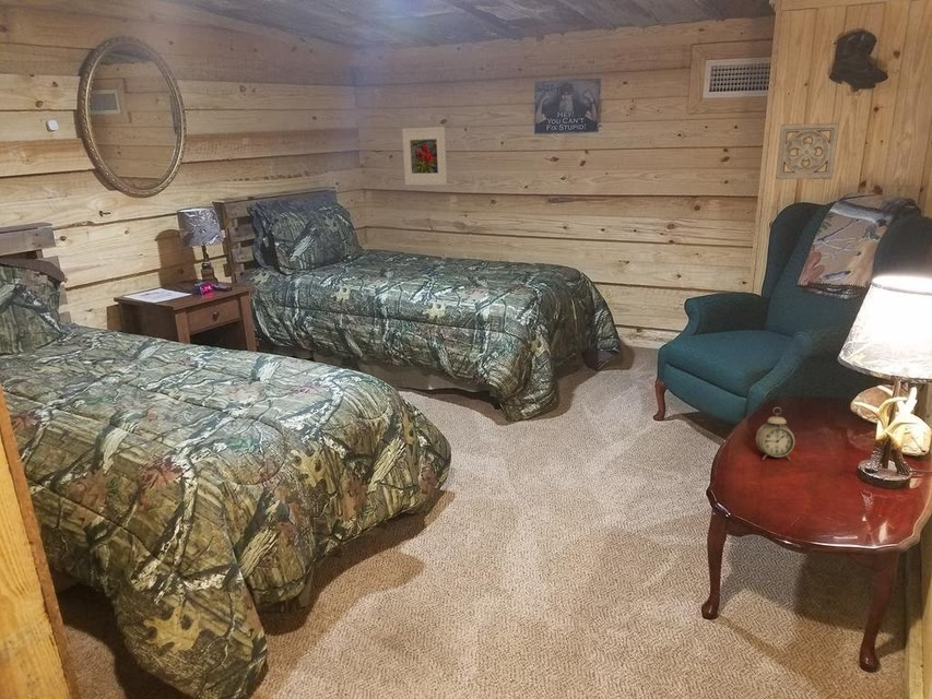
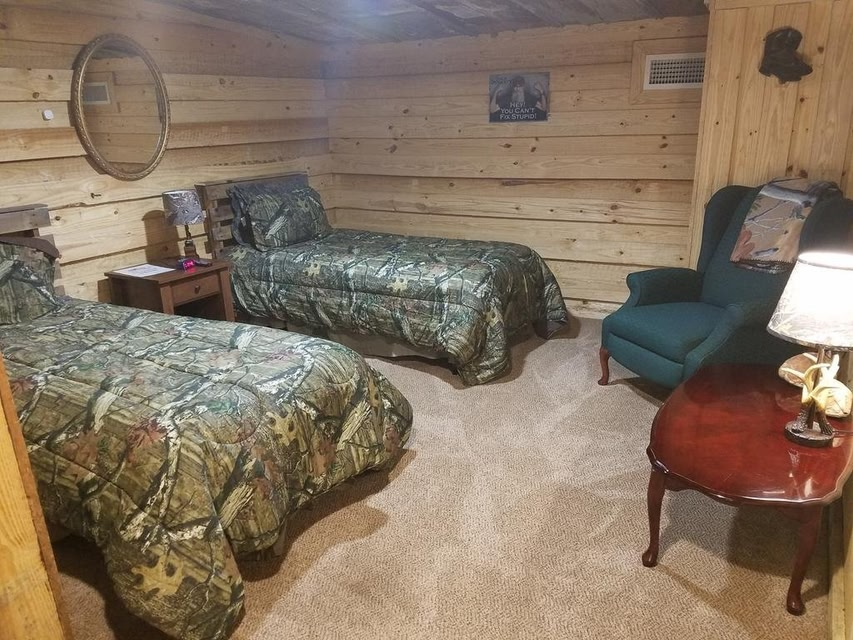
- alarm clock (776, 433)
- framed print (424, 156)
- wall ornament (805, 151)
